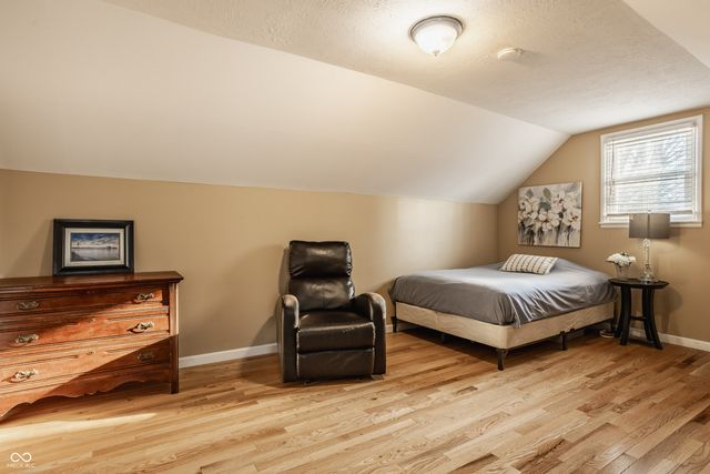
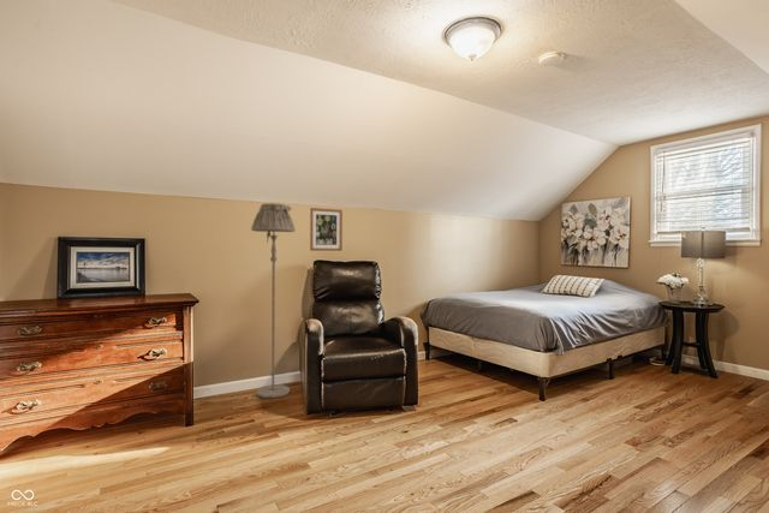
+ floor lamp (273, 298)
+ wall art (326, 229)
